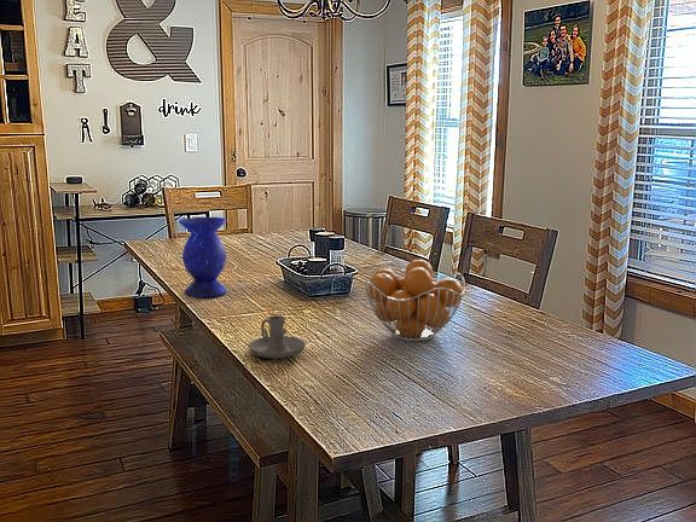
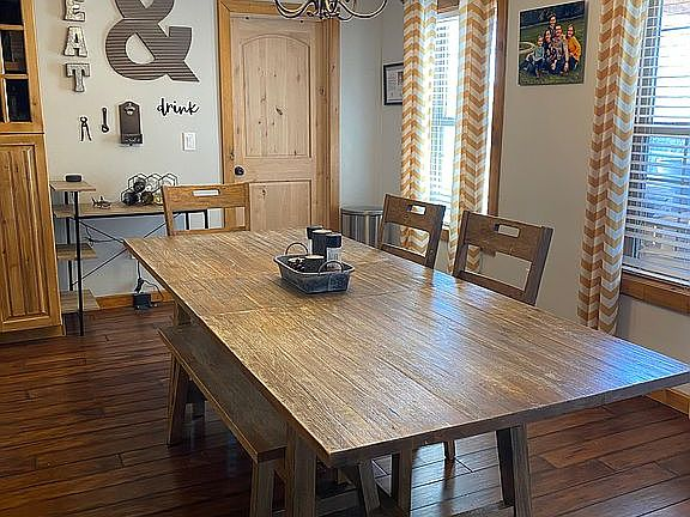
- fruit basket (413, 298)
- candle holder (274, 334)
- vase (204, 256)
